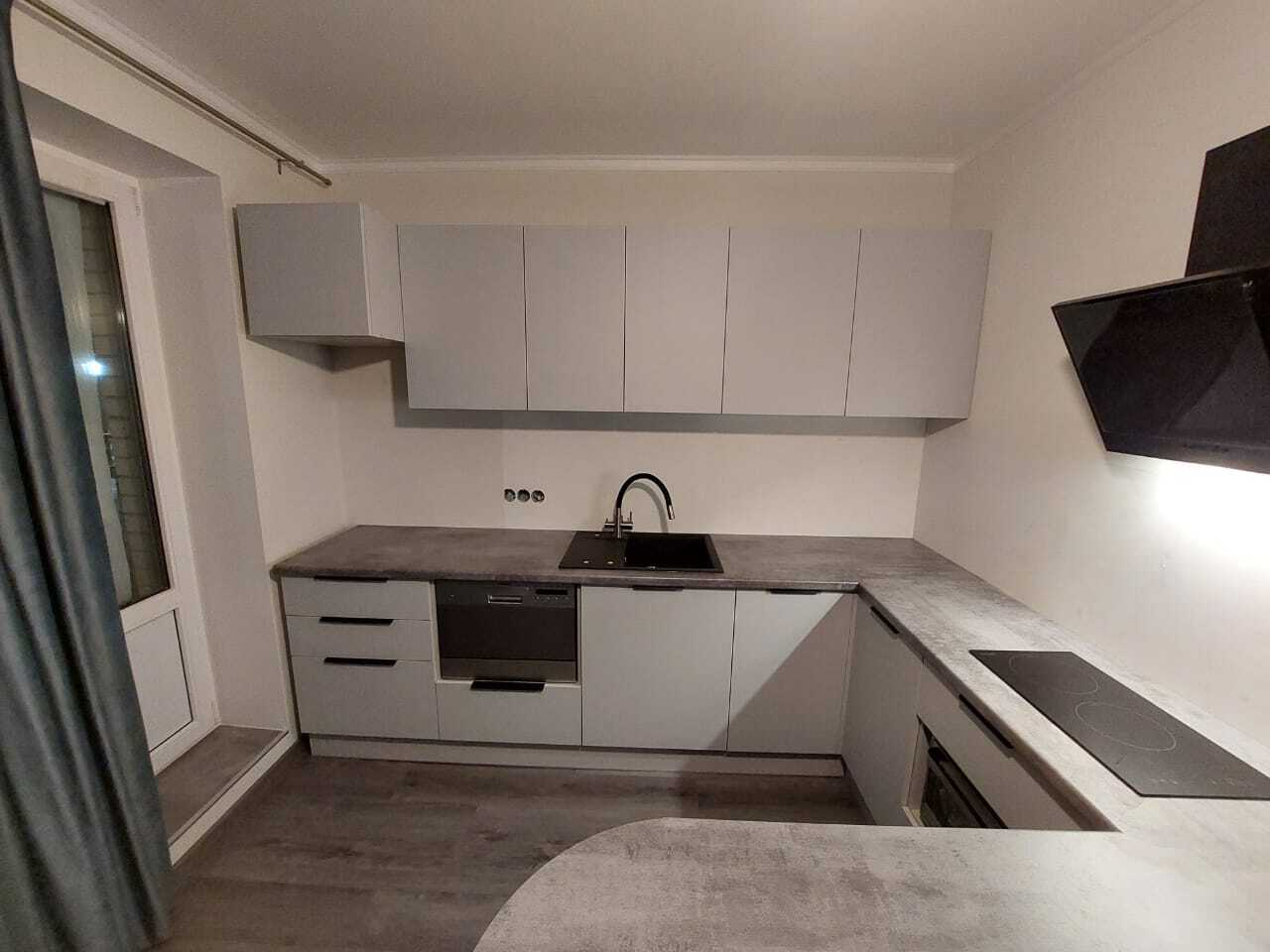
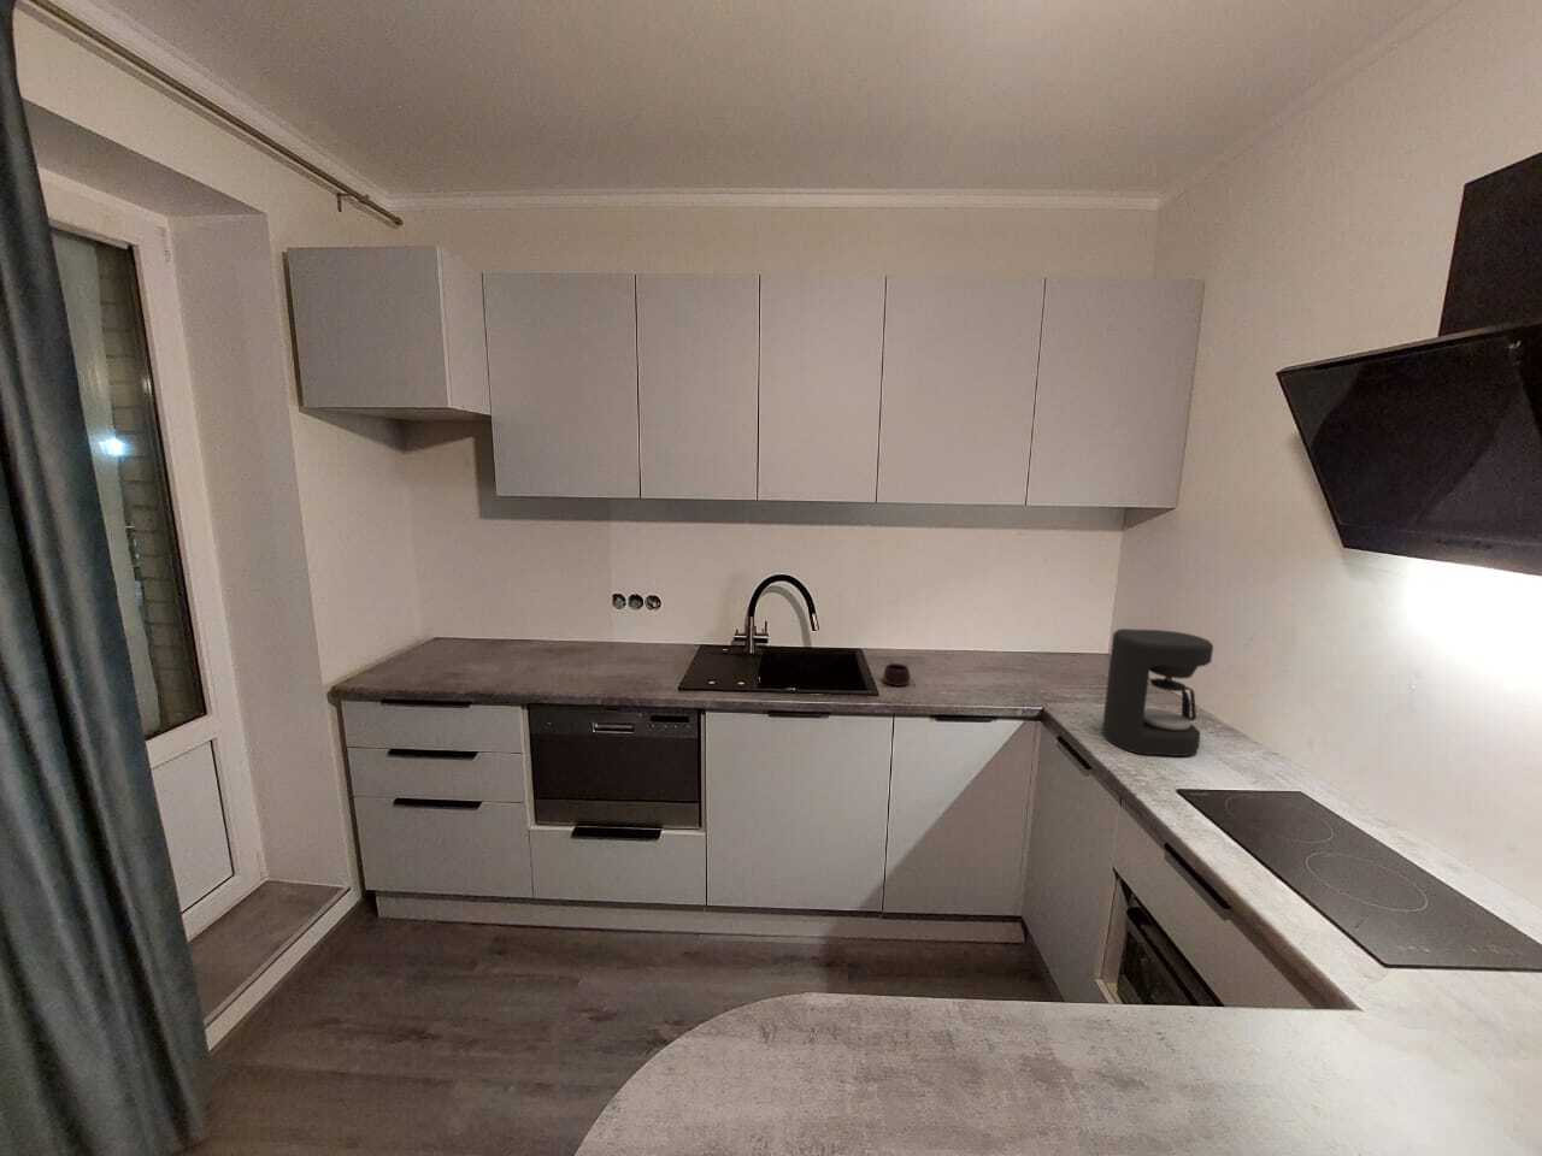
+ mug (894, 674)
+ coffee maker (1156, 686)
